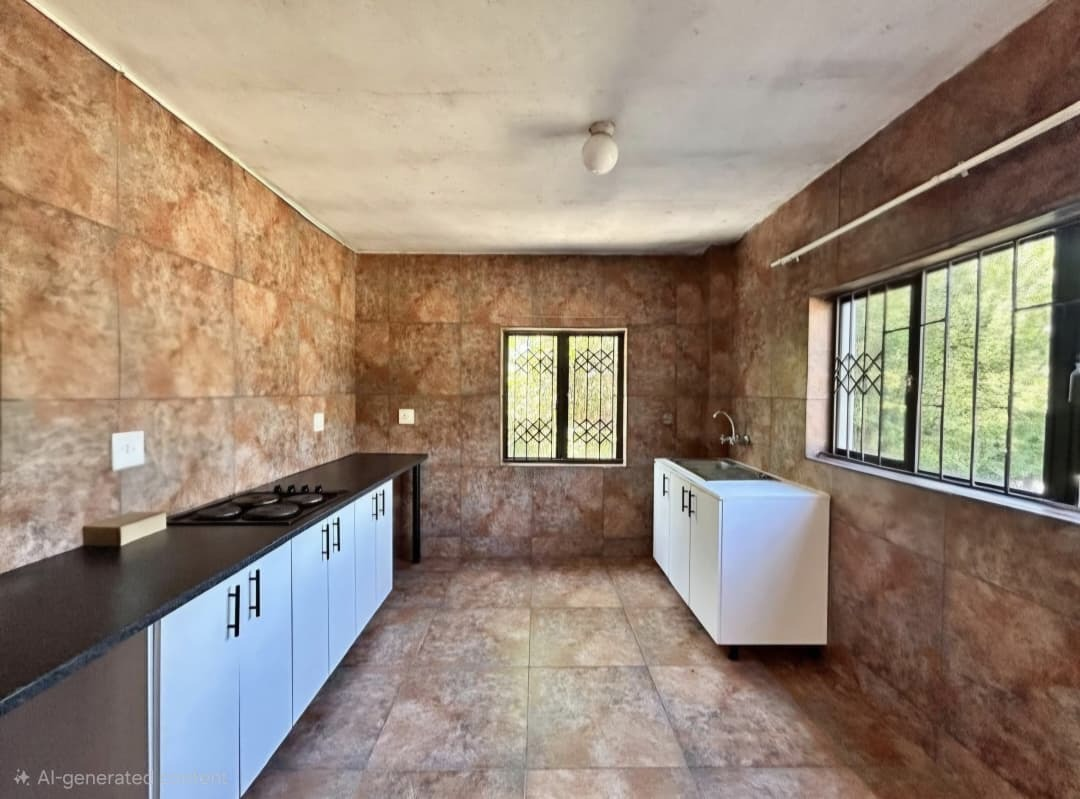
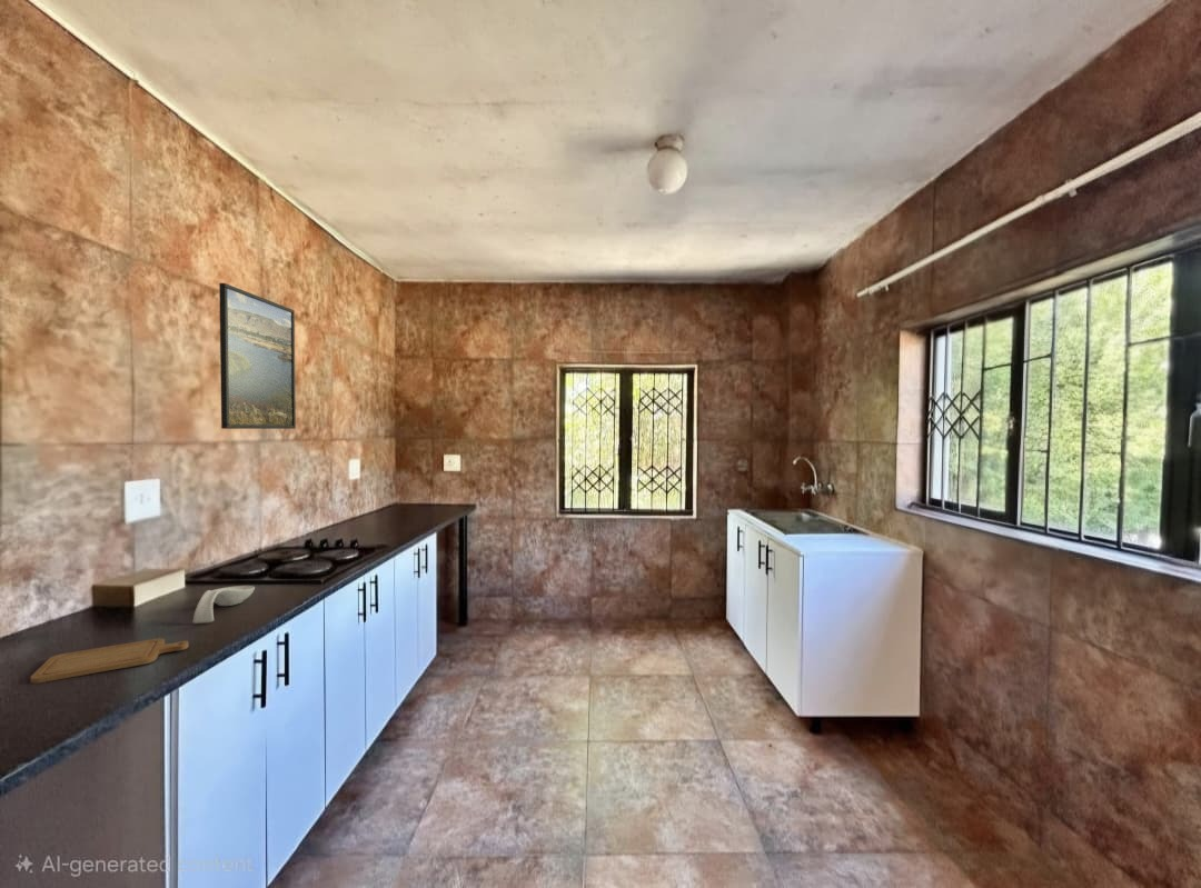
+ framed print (261, 363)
+ chopping board (118, 656)
+ spoon rest (222, 597)
